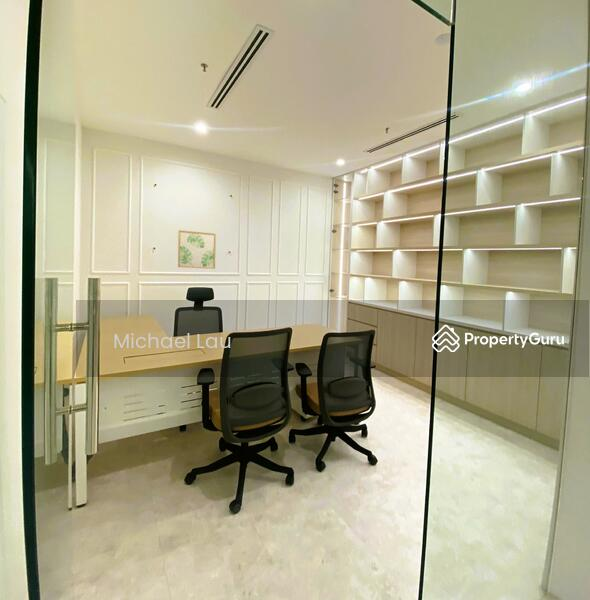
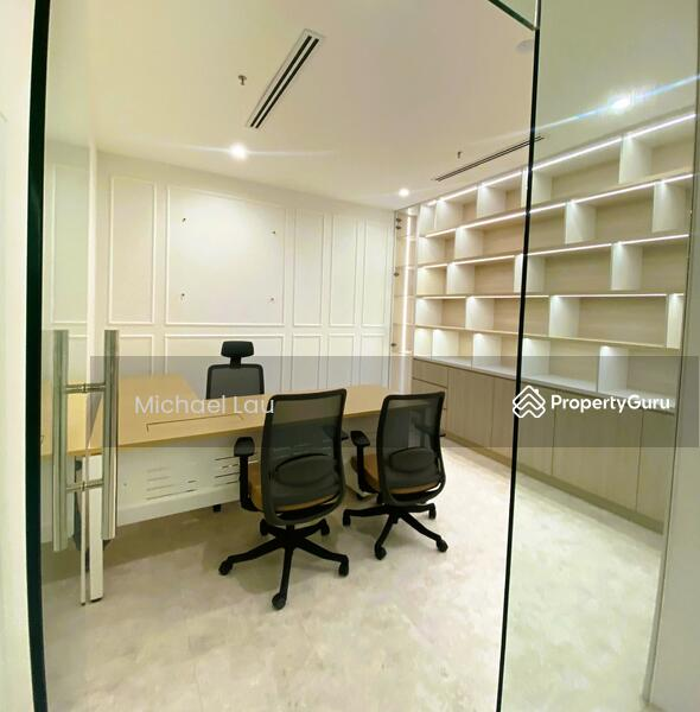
- wall art (197, 250)
